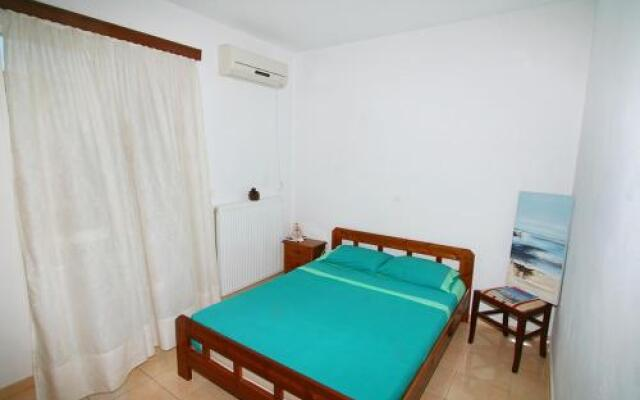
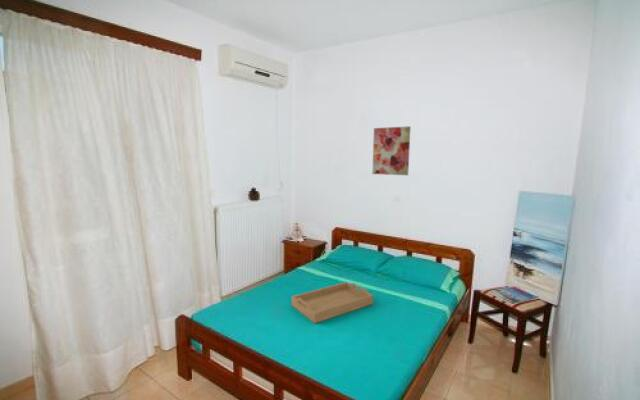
+ serving tray (332, 298)
+ wall art (390, 151)
